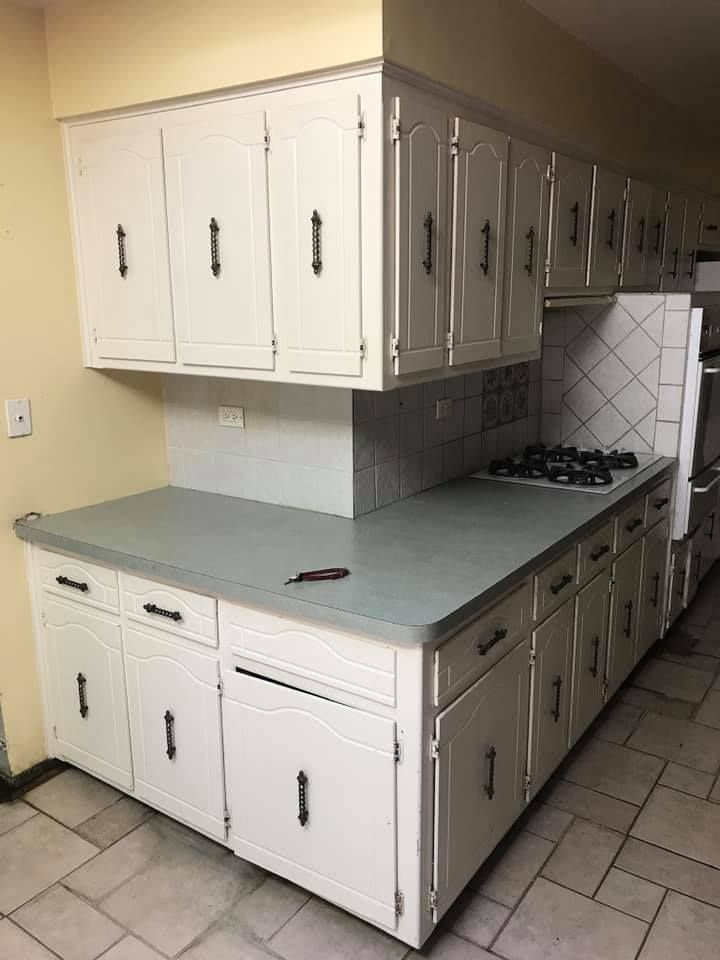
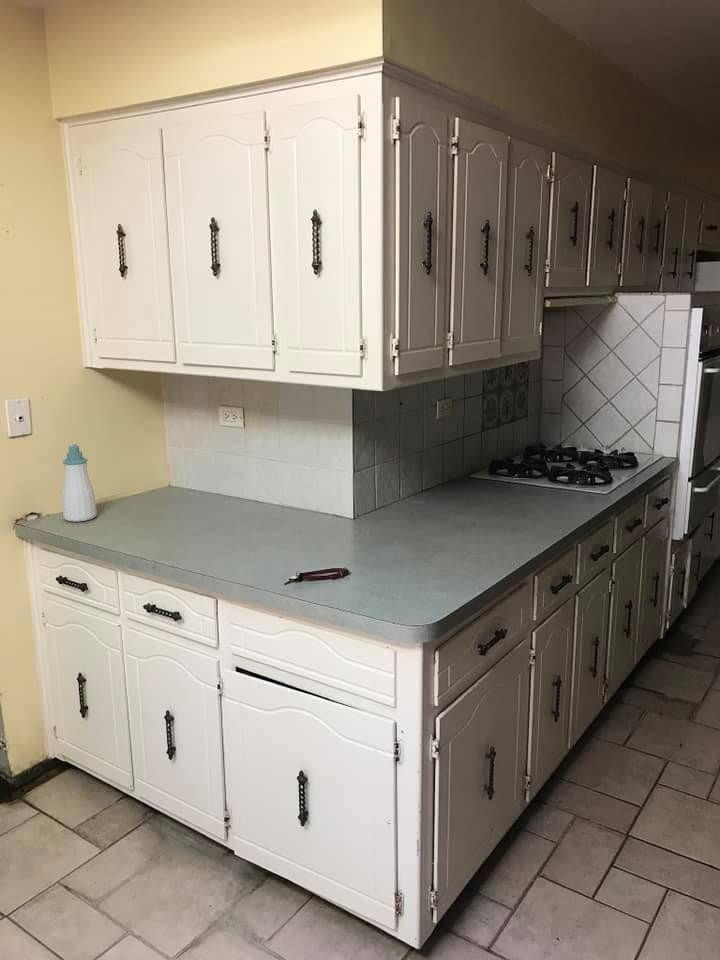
+ soap bottle (77, 482)
